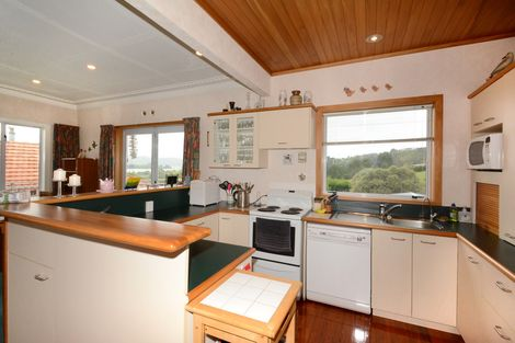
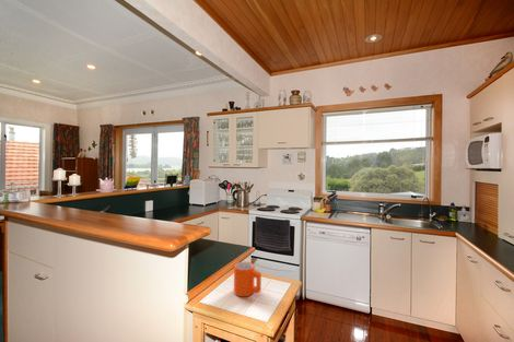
+ mug (247, 279)
